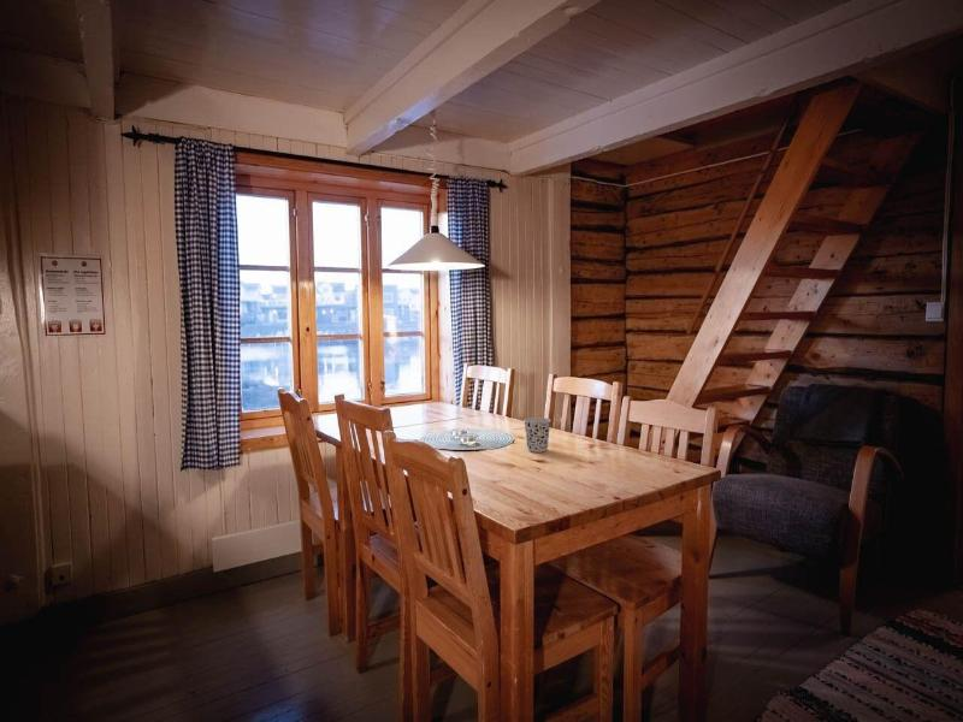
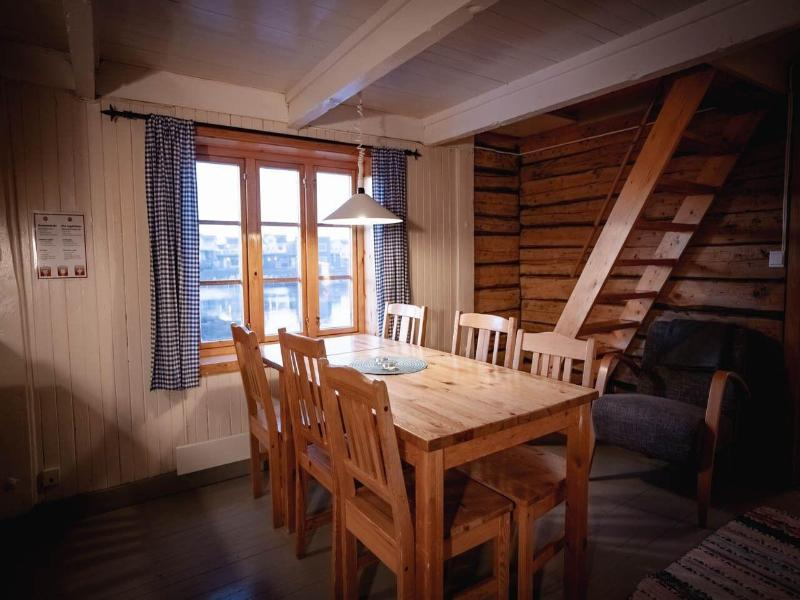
- cup (537, 434)
